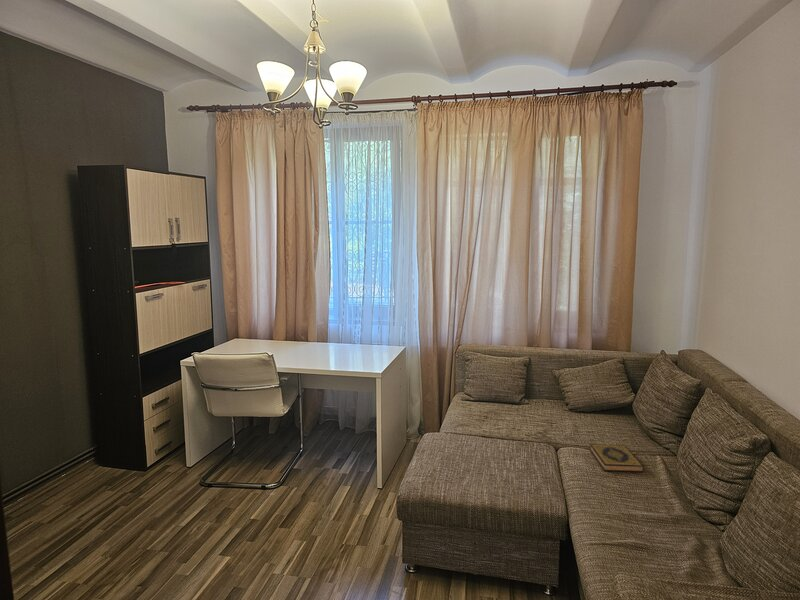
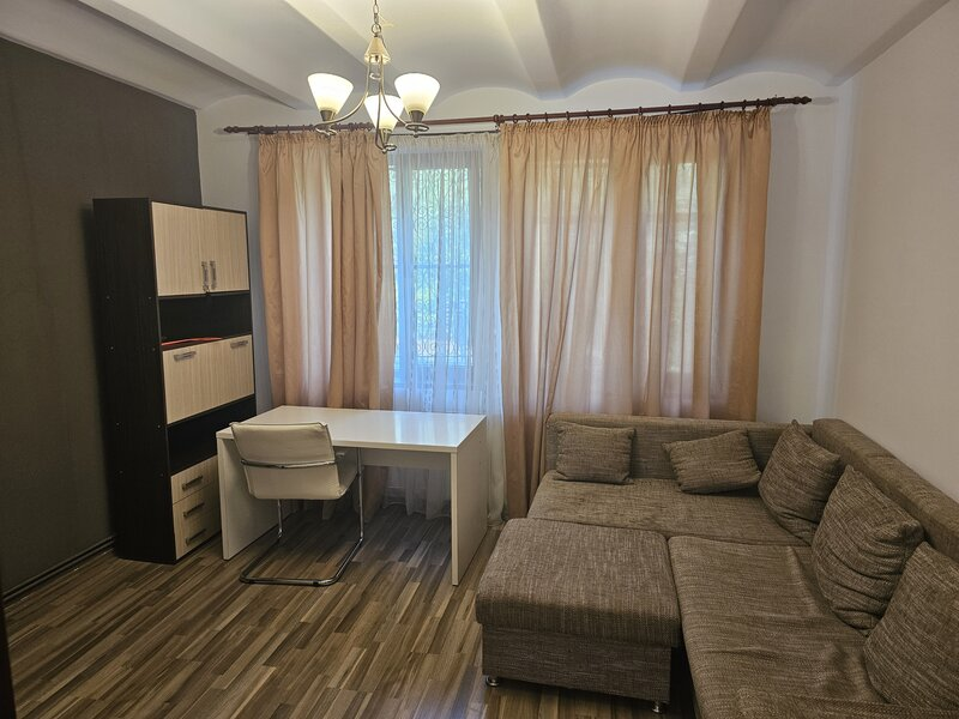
- hardback book (615, 457)
